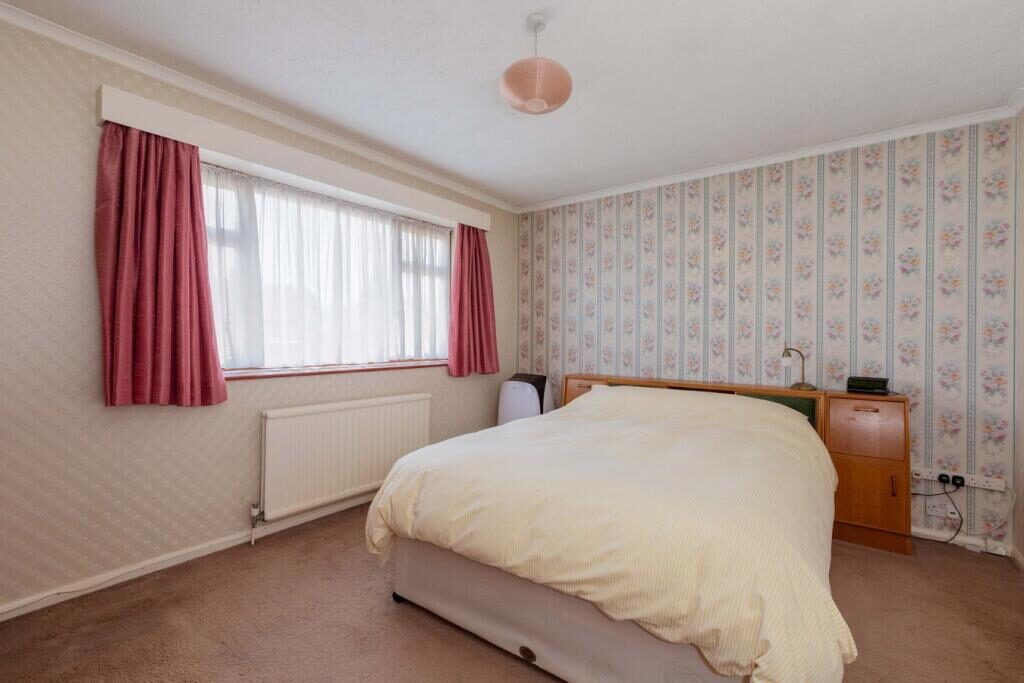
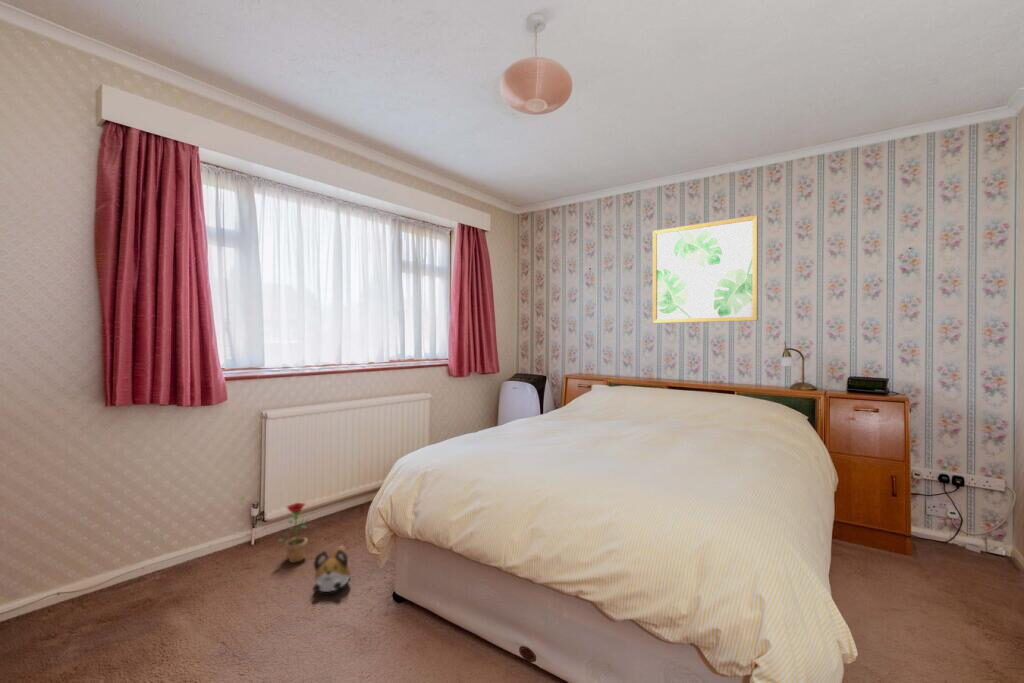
+ decorative plant (290, 528)
+ wall art (701, 273)
+ plush toy (334, 565)
